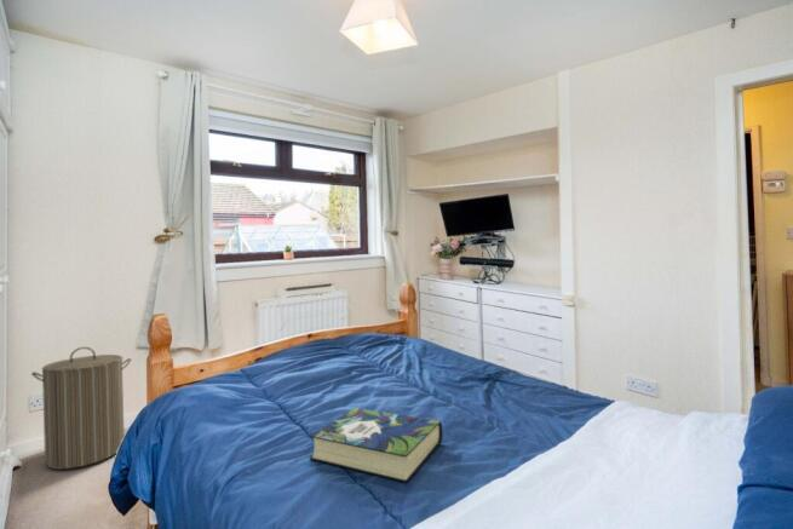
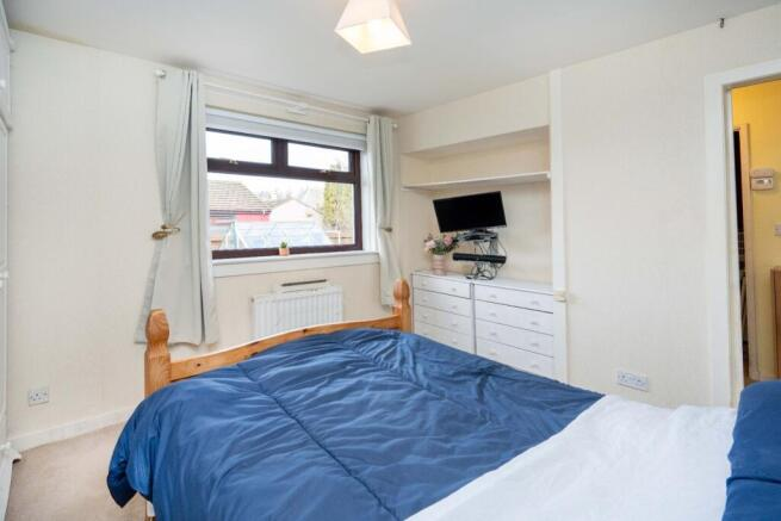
- laundry hamper (85, 399)
- book (378, 438)
